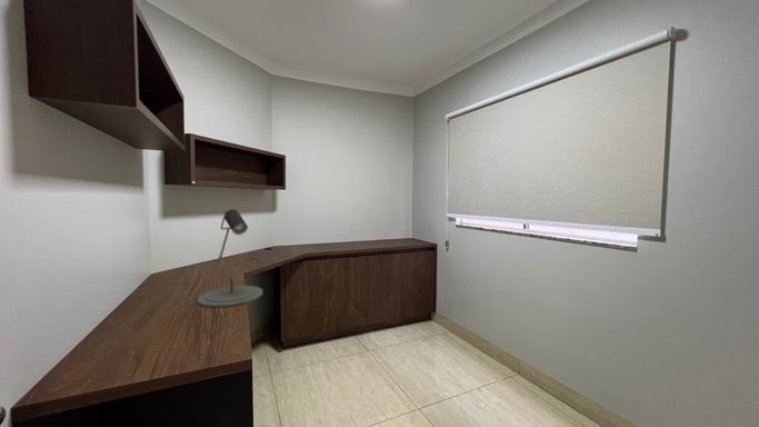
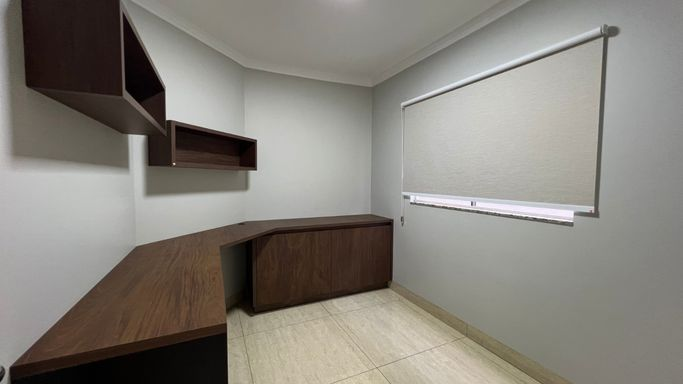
- desk lamp (222, 251)
